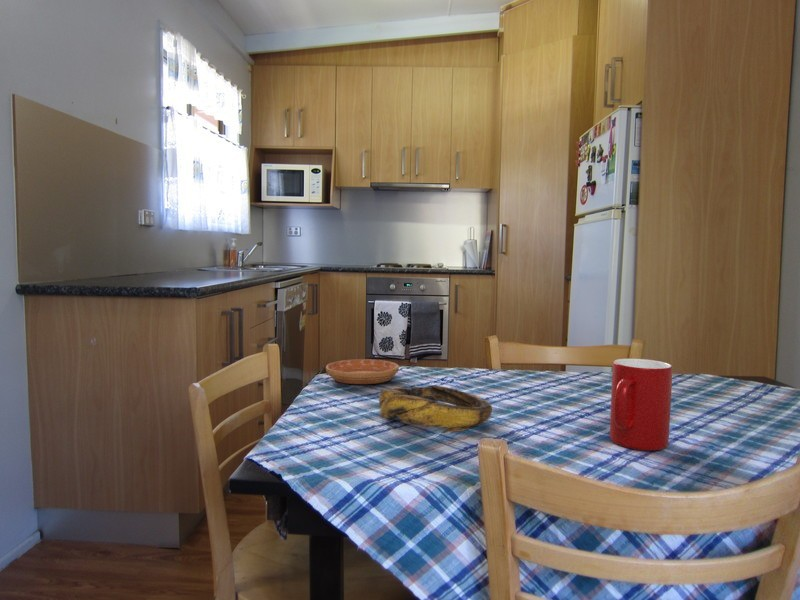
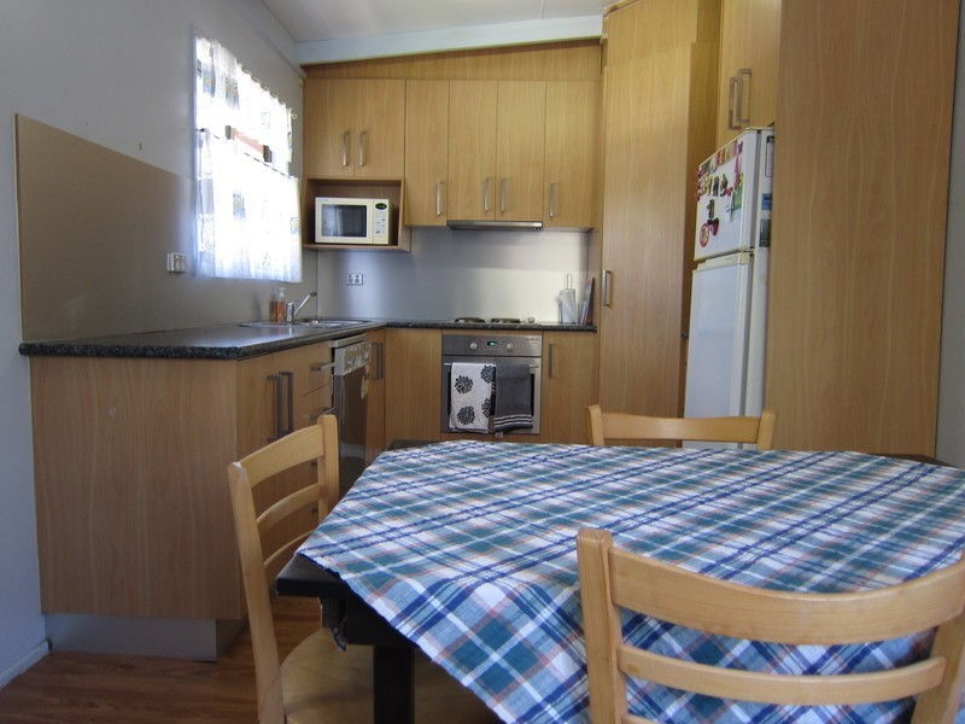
- saucer (362, 371)
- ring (432, 403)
- cup (632, 404)
